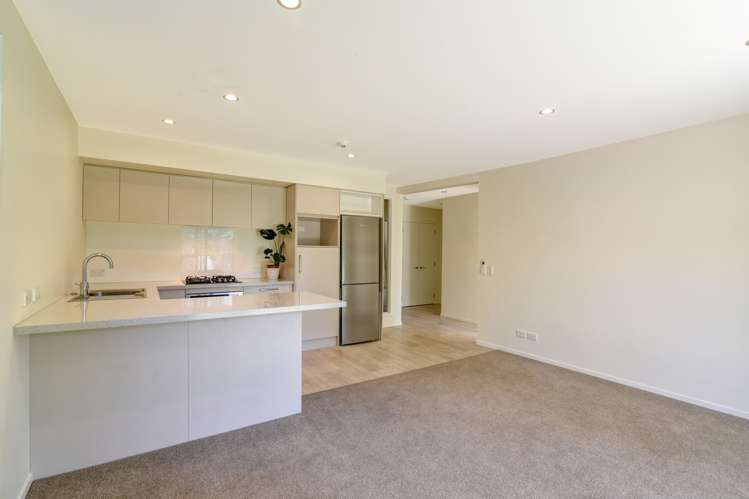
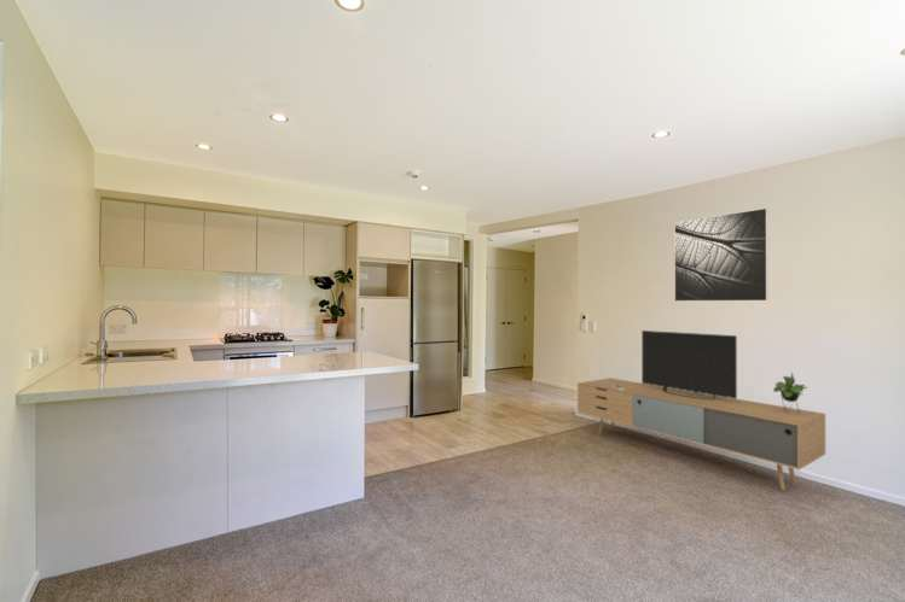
+ media console (683, 393)
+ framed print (718, 258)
